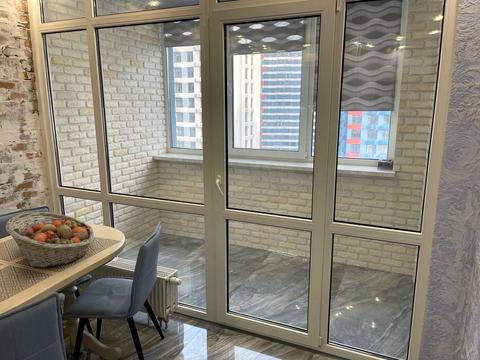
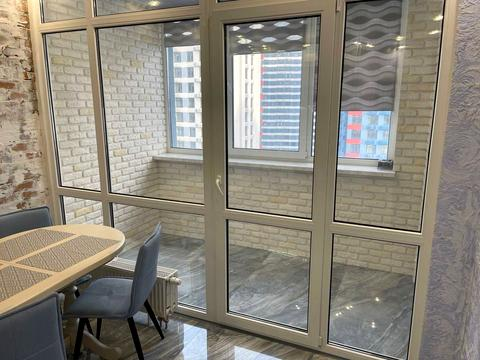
- fruit basket (53, 235)
